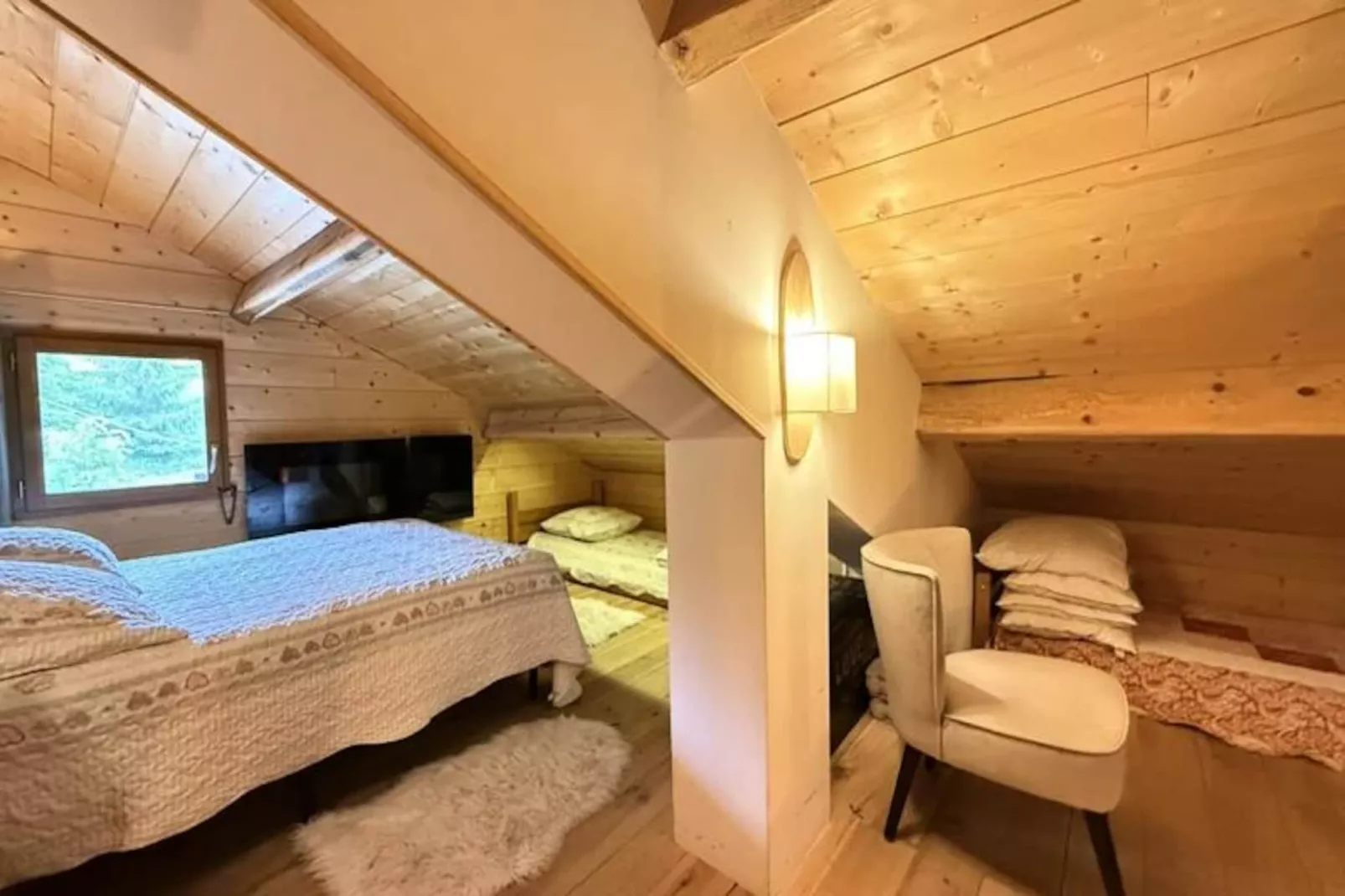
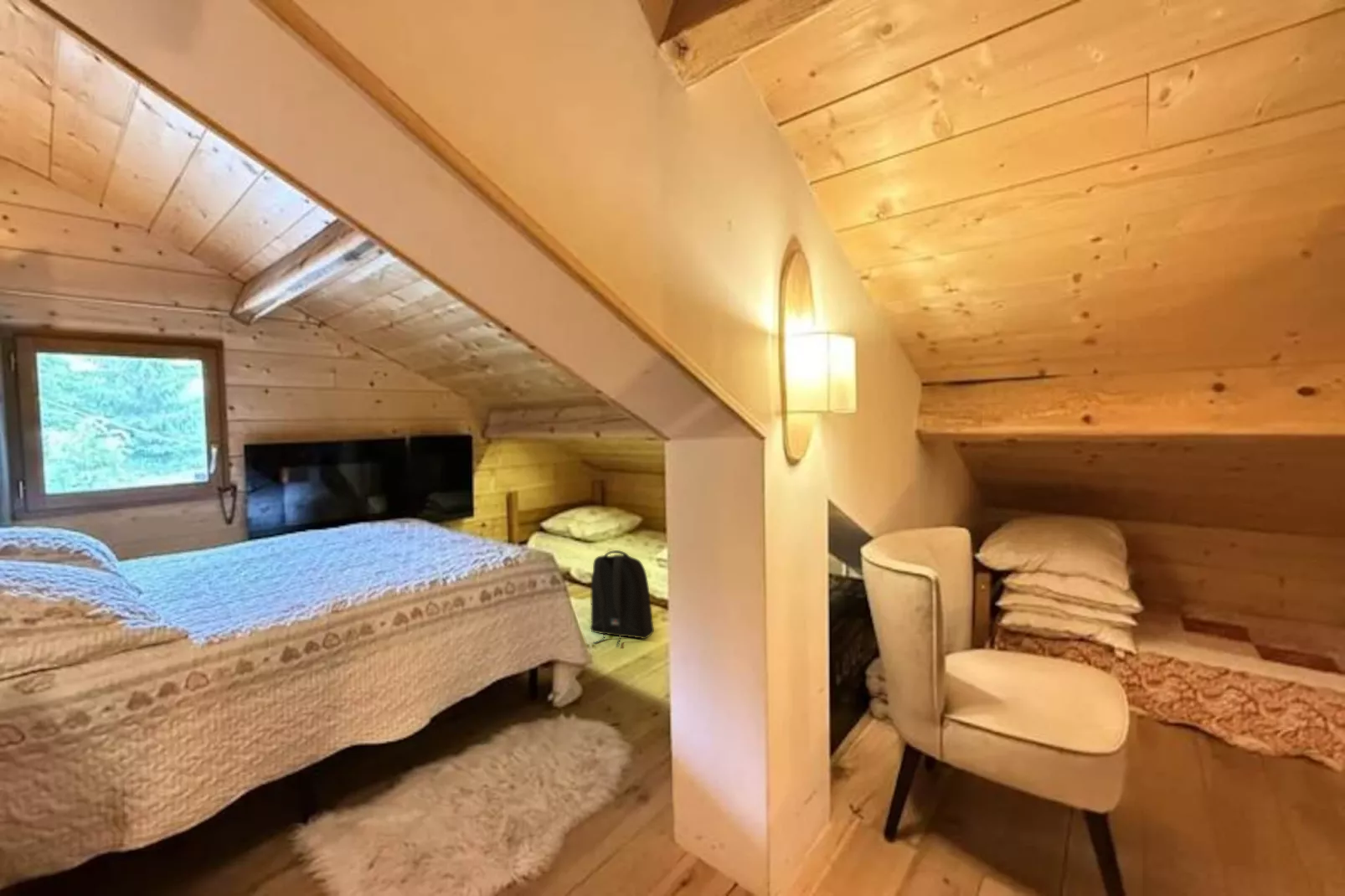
+ backpack (618, 593)
